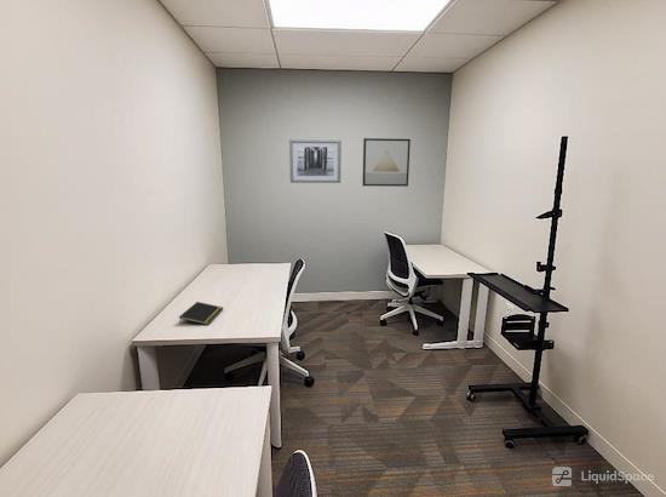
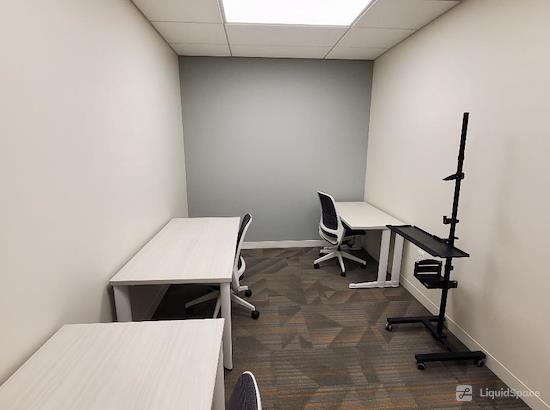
- wall art (385, 162)
- notepad (202, 312)
- wall art (315, 161)
